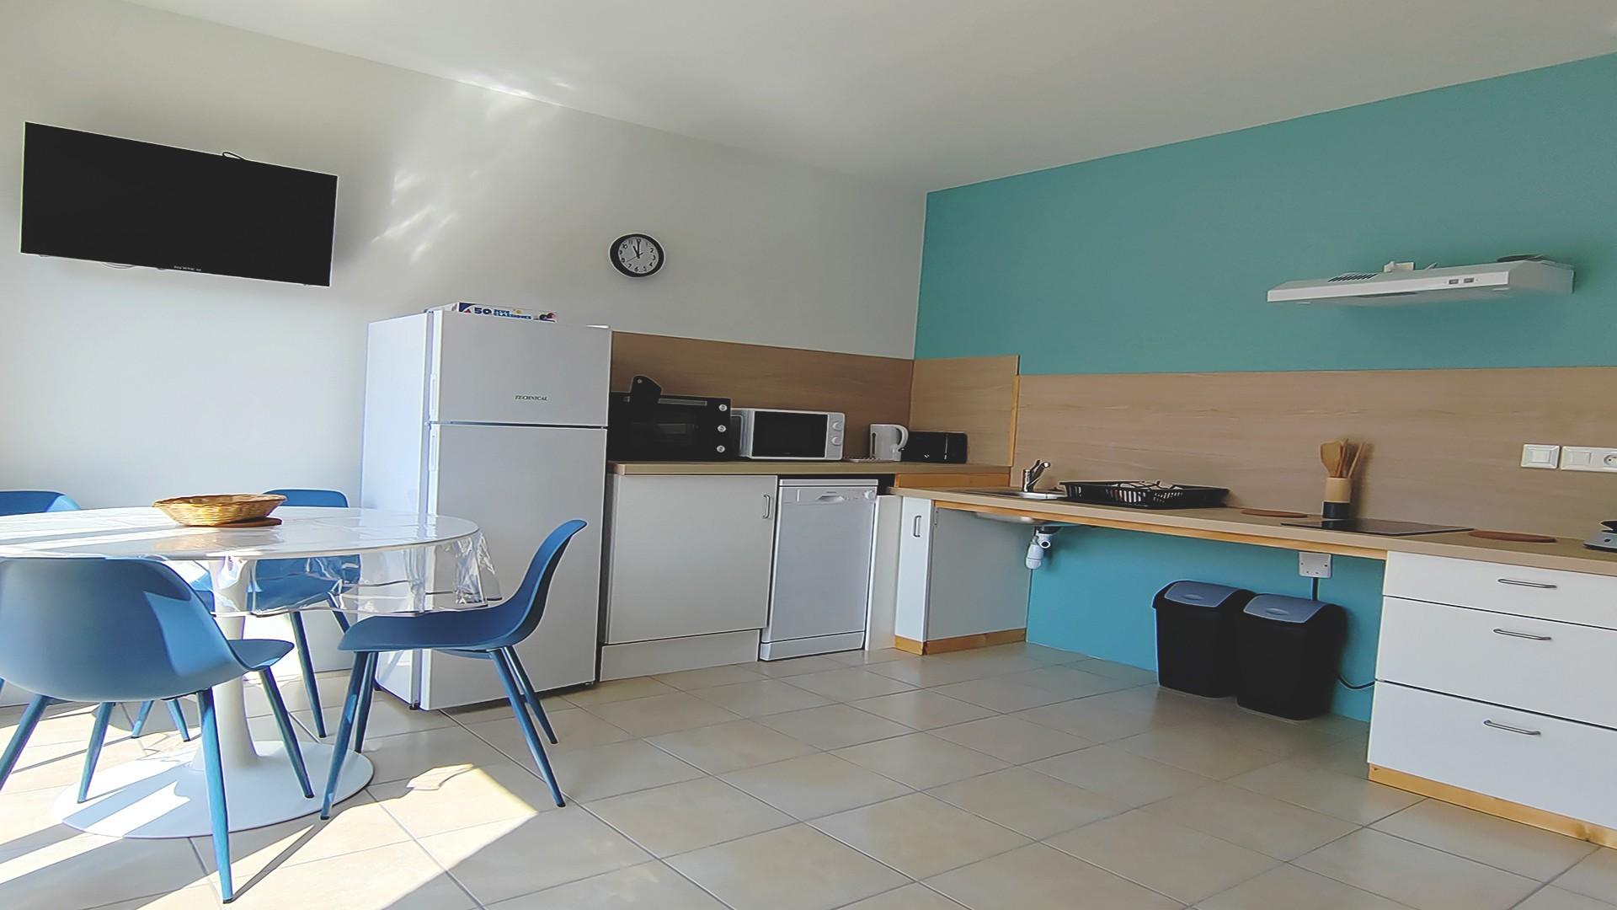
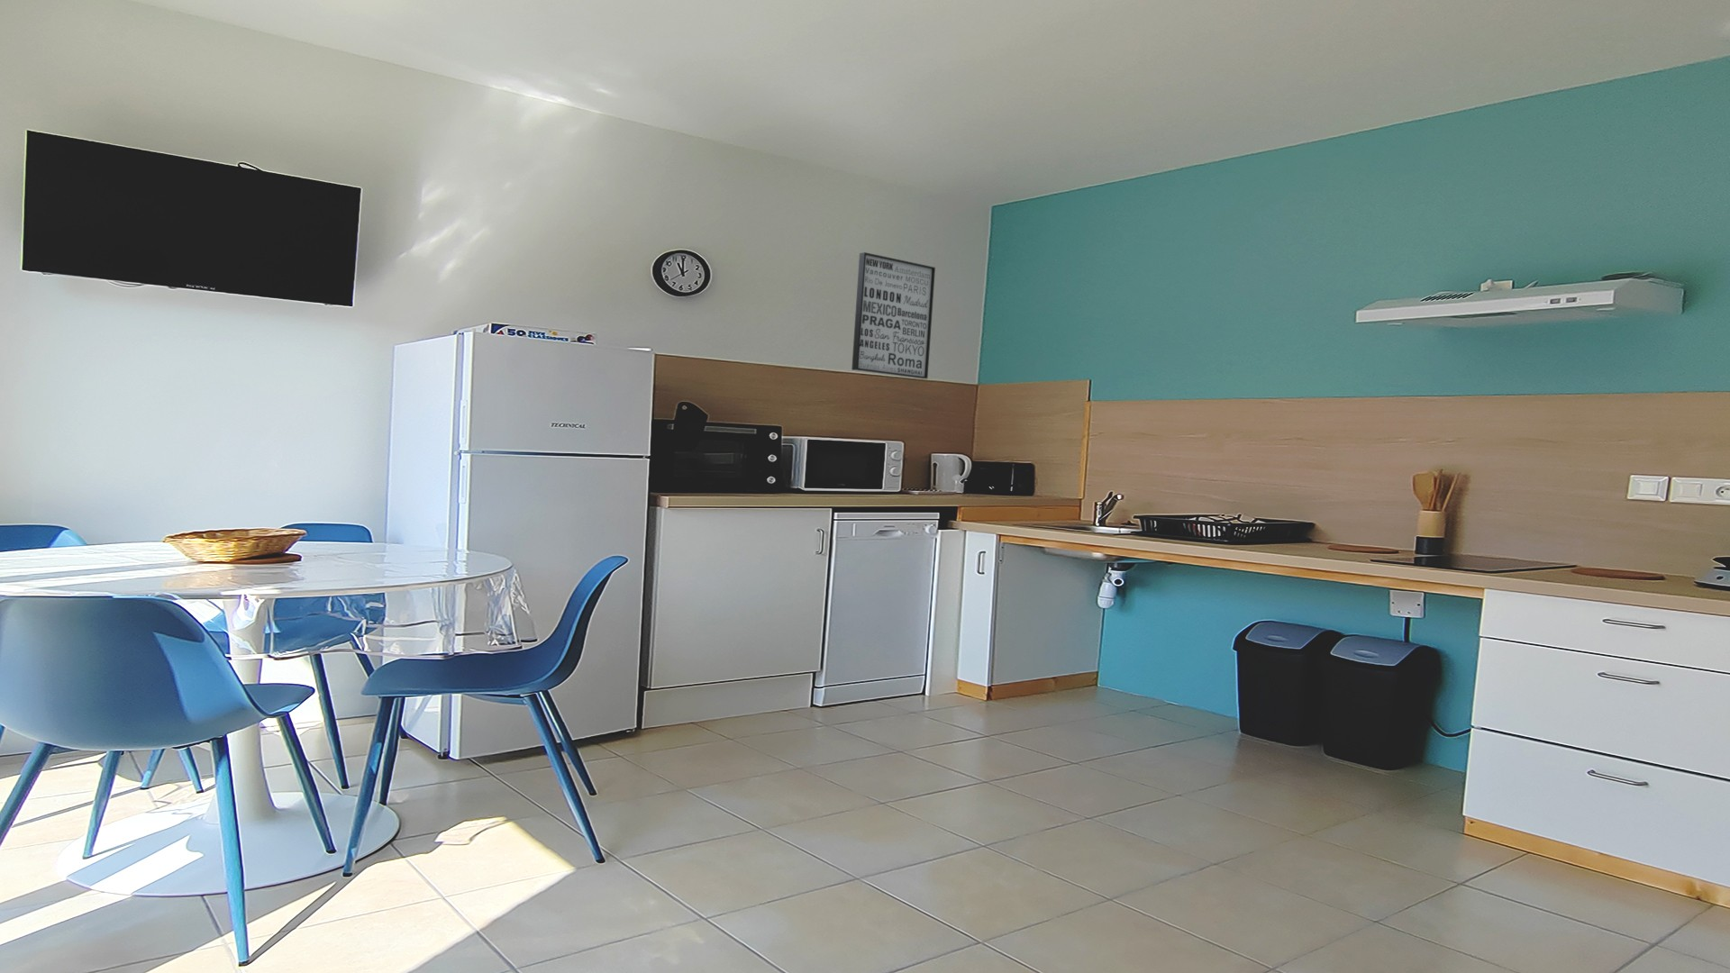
+ wall art (894, 317)
